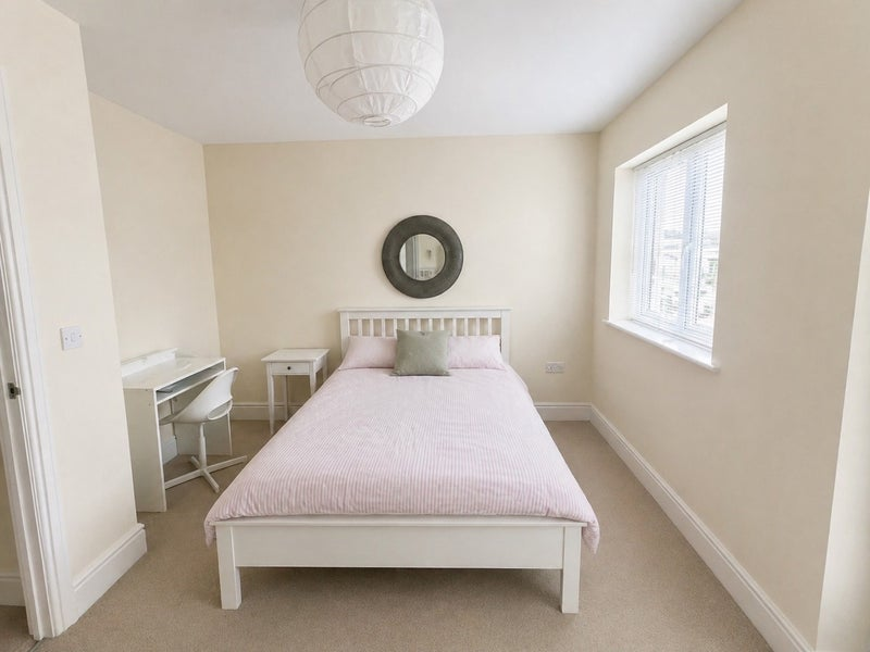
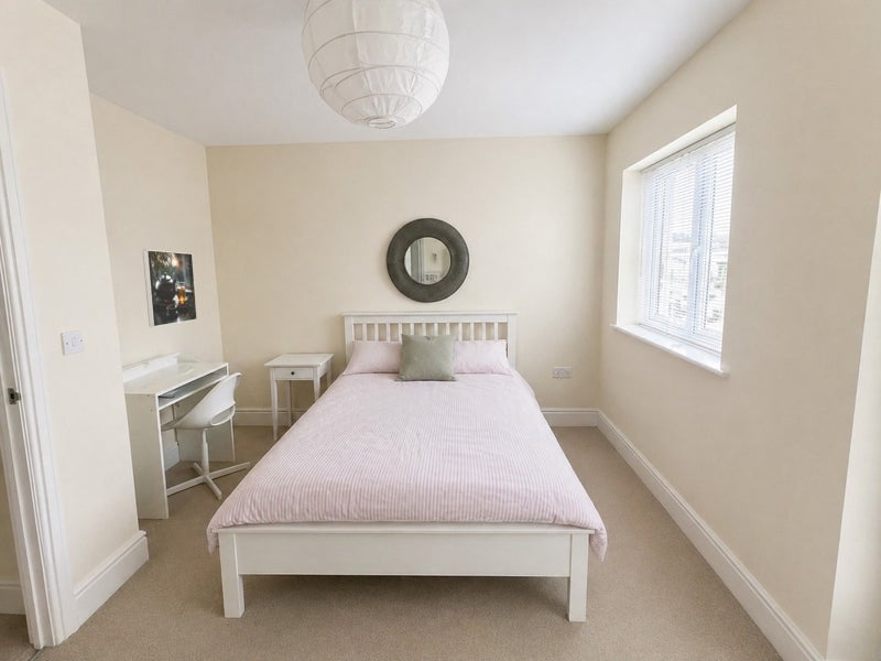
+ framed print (172, 288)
